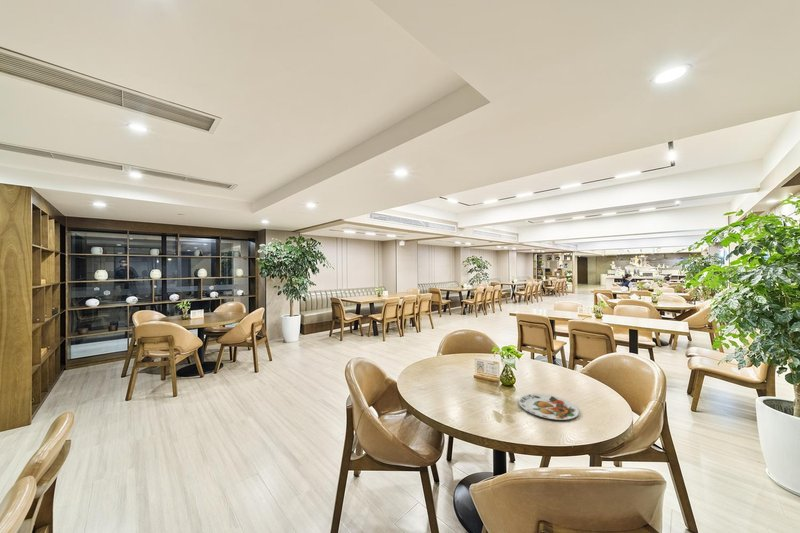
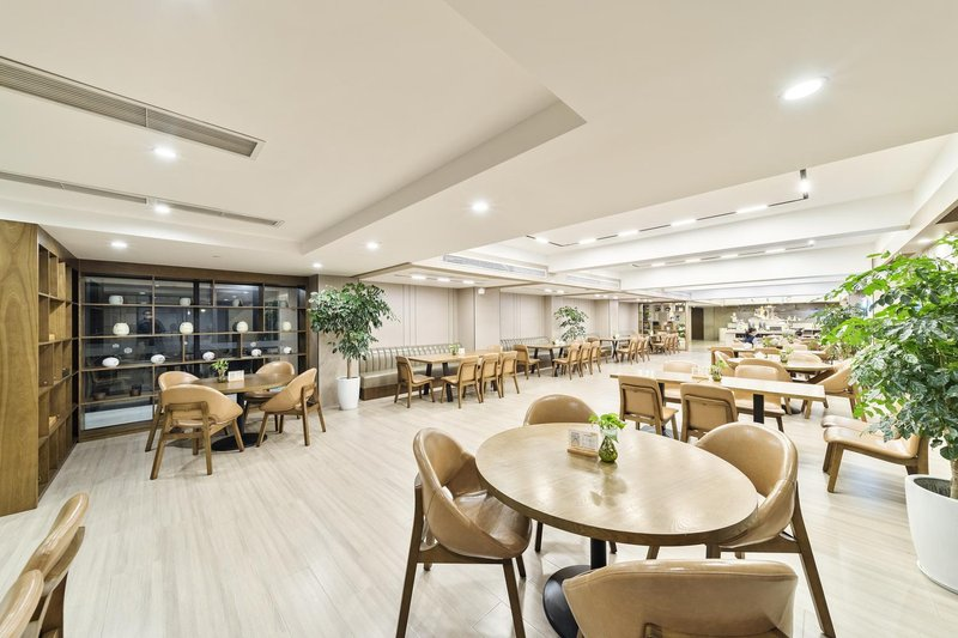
- plate (547, 406)
